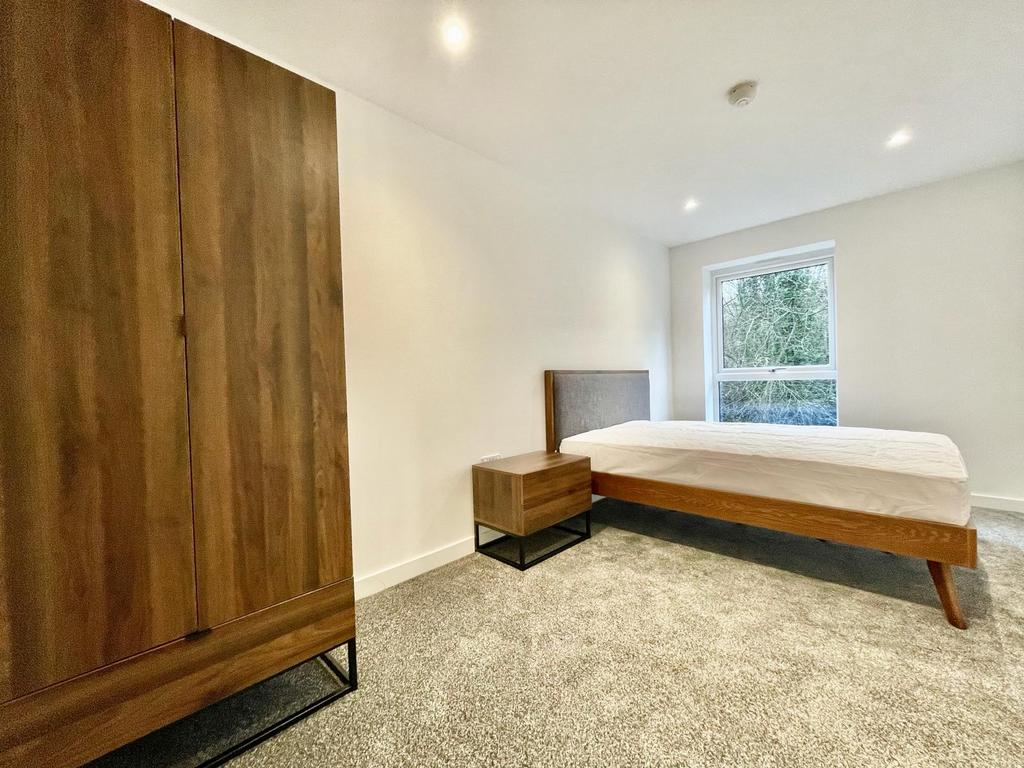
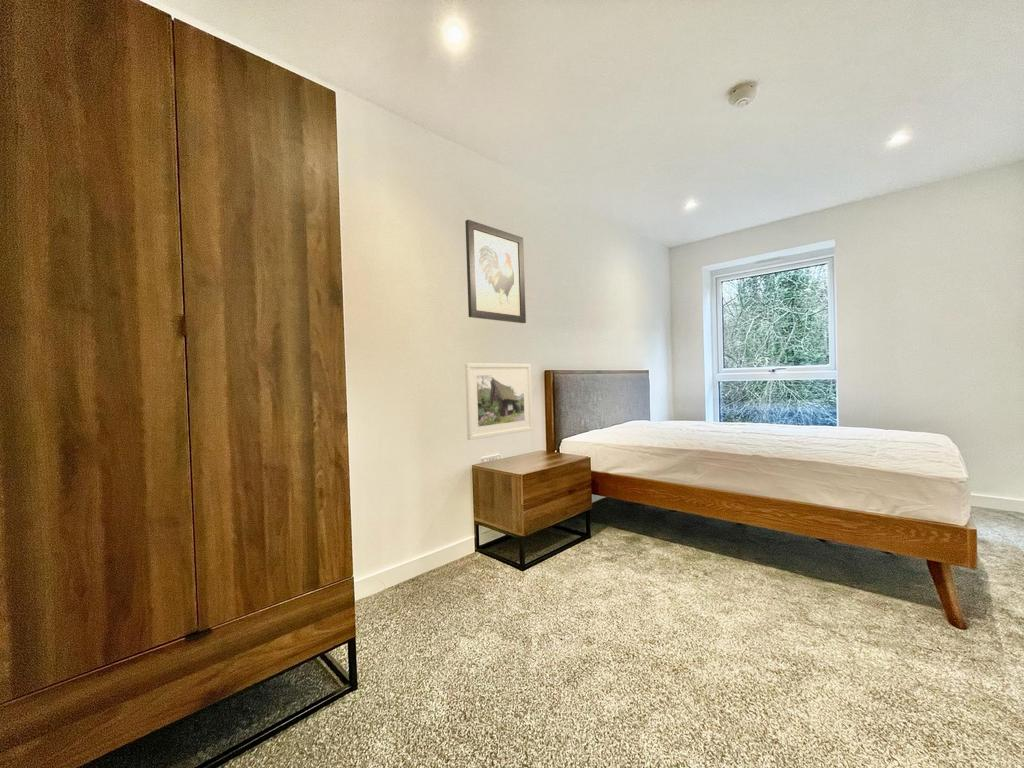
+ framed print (501, 399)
+ wall art (497, 274)
